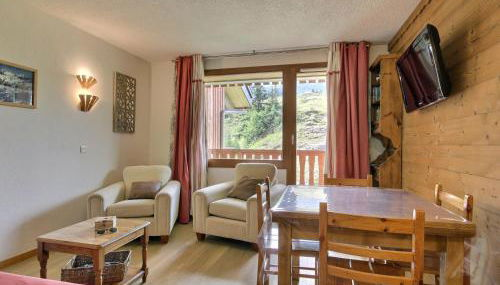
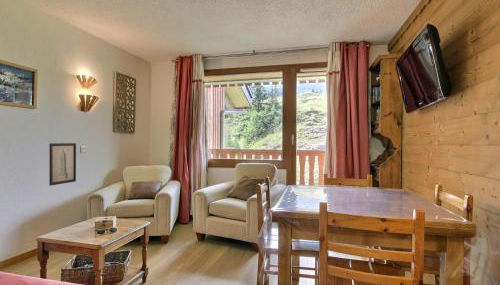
+ wall art (63, 163)
